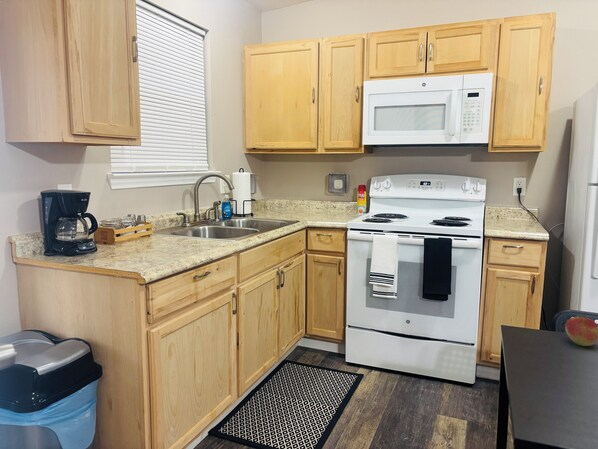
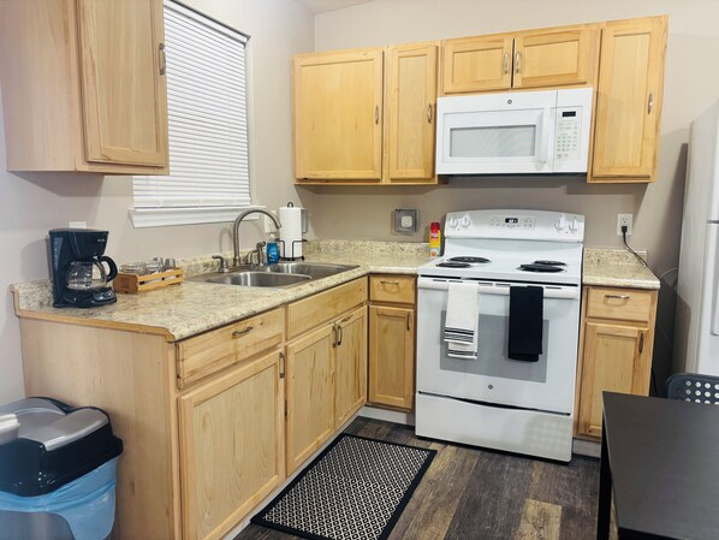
- fruit (581, 329)
